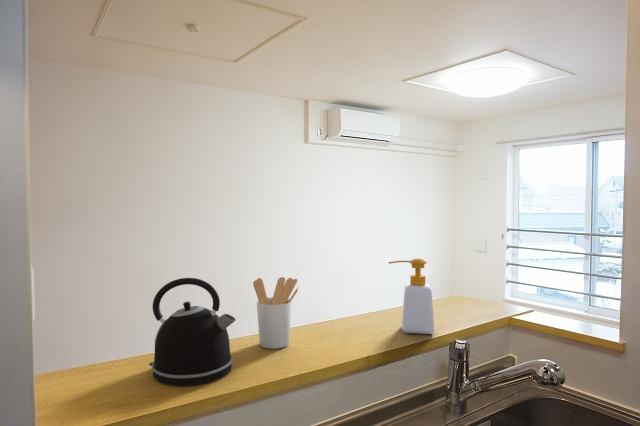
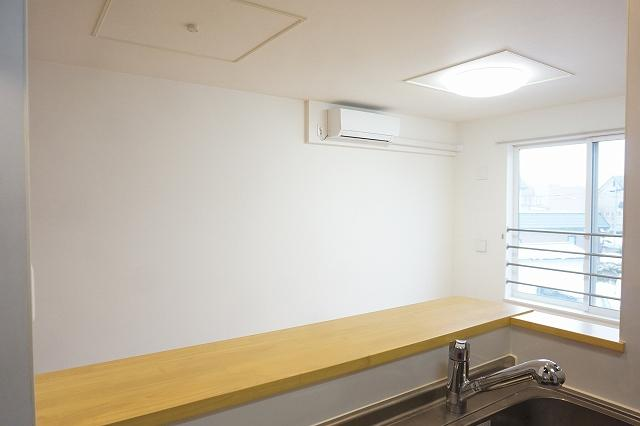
- utensil holder (278, 309)
- soap bottle (410, 294)
- kettle (192, 324)
